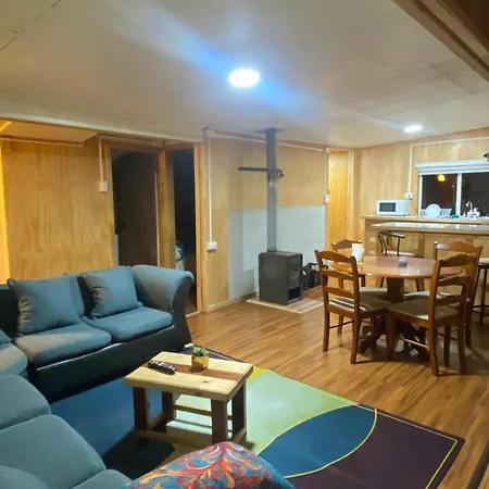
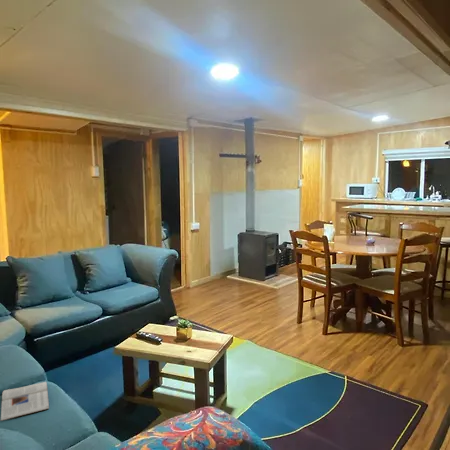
+ magazine (25, 396)
